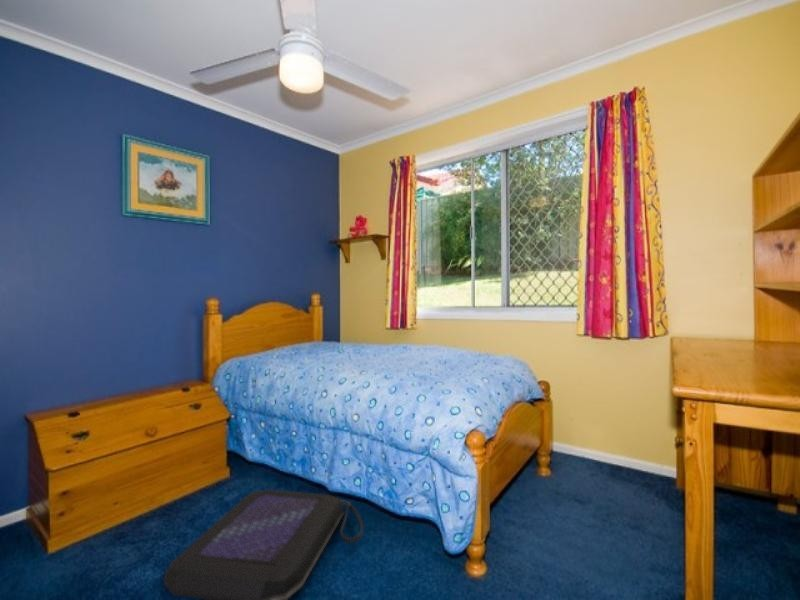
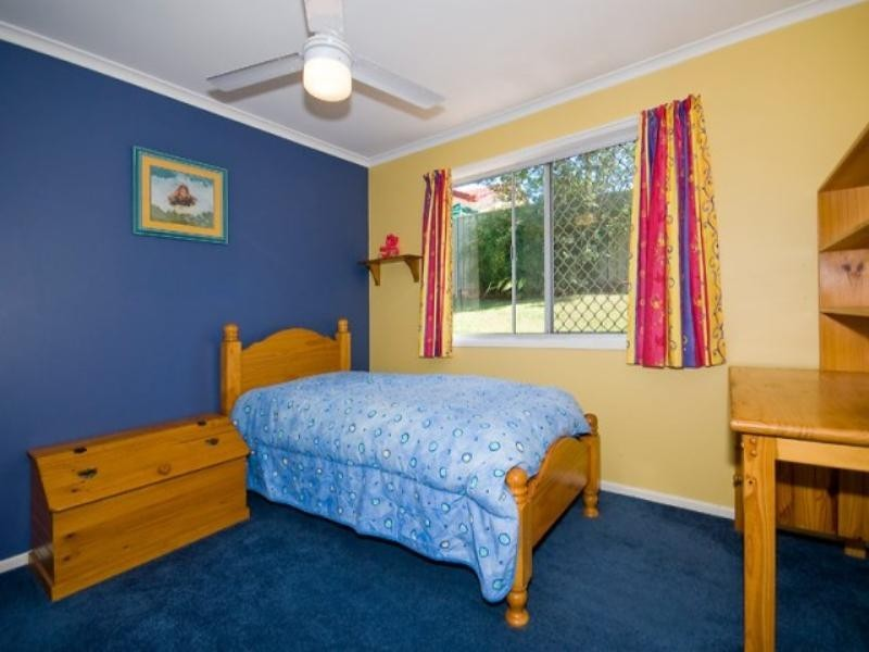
- pet bed (281, 537)
